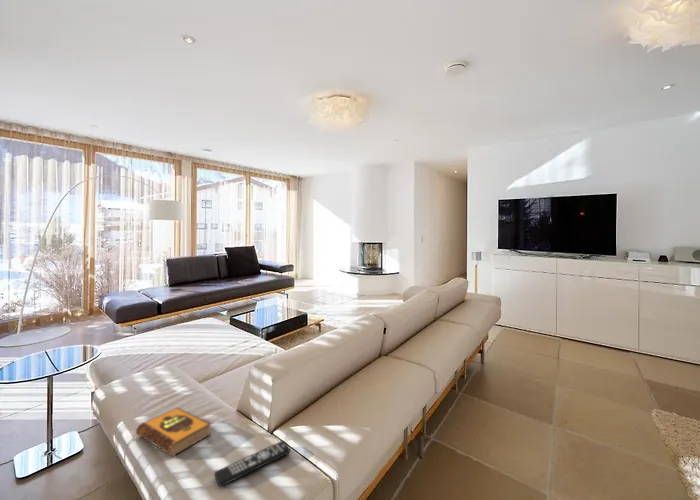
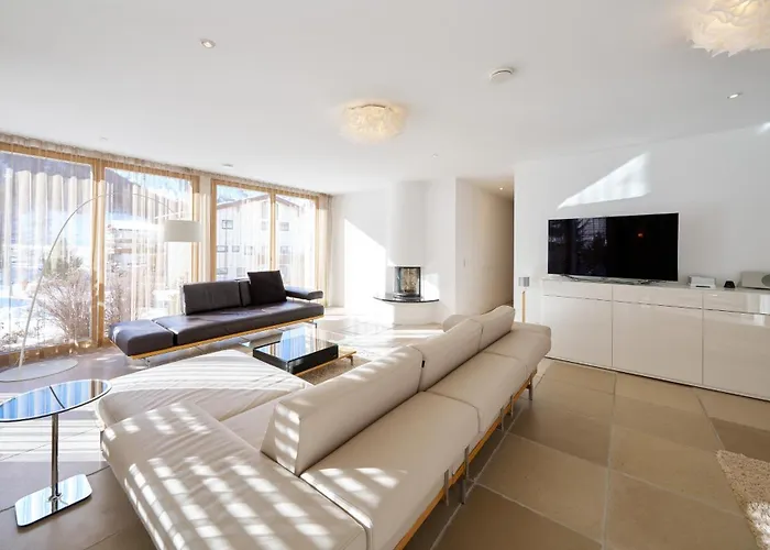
- remote control (254, 462)
- hardback book (173, 430)
